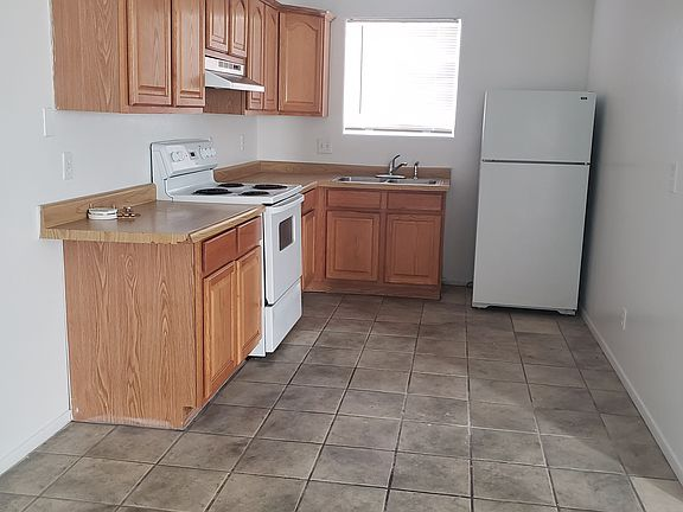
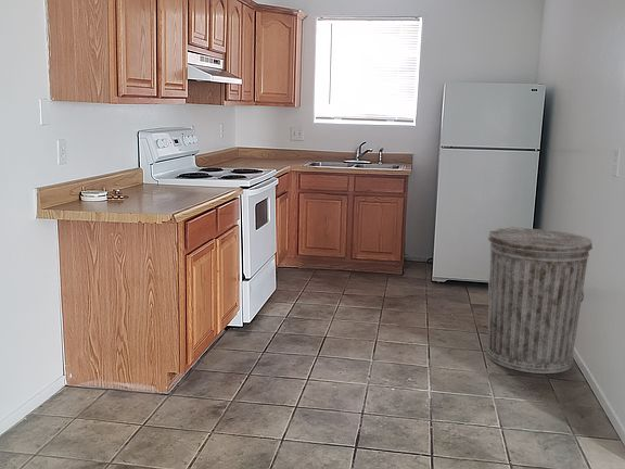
+ trash can (534, 297)
